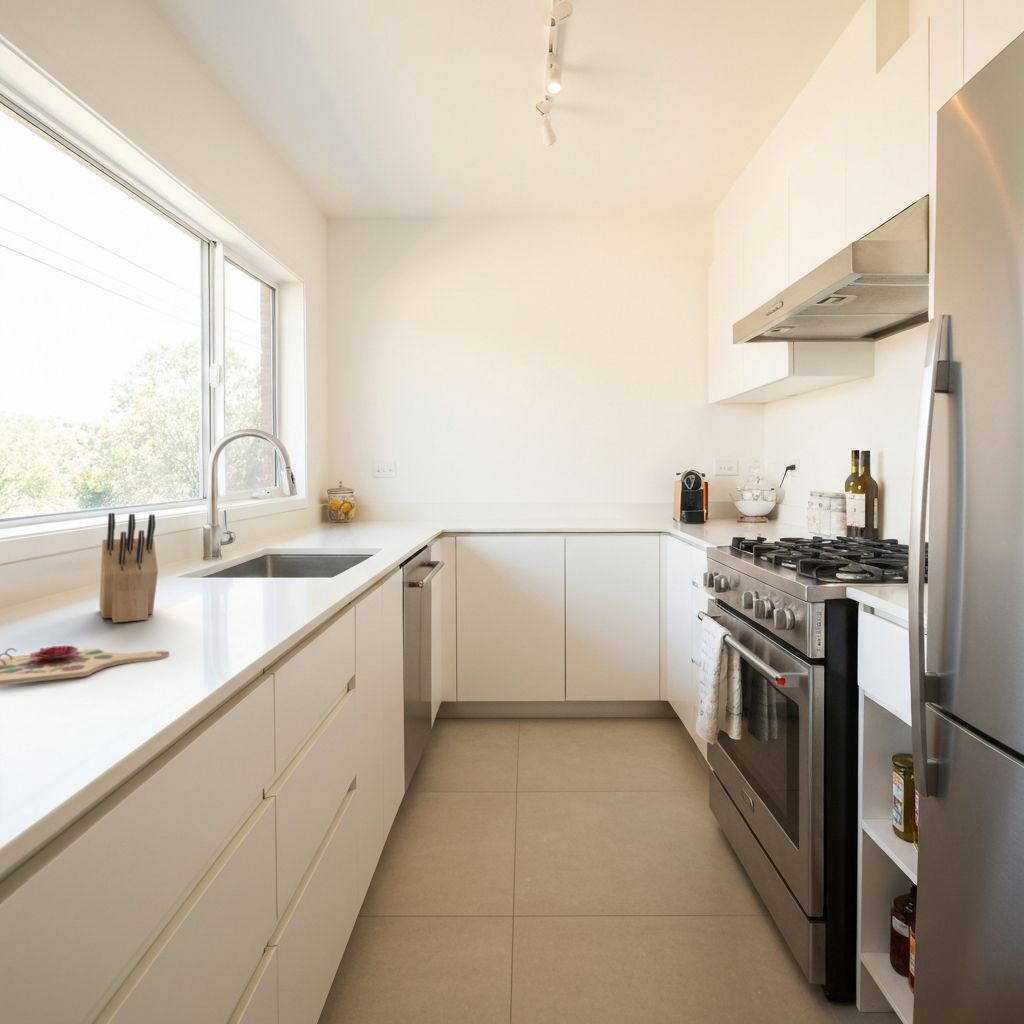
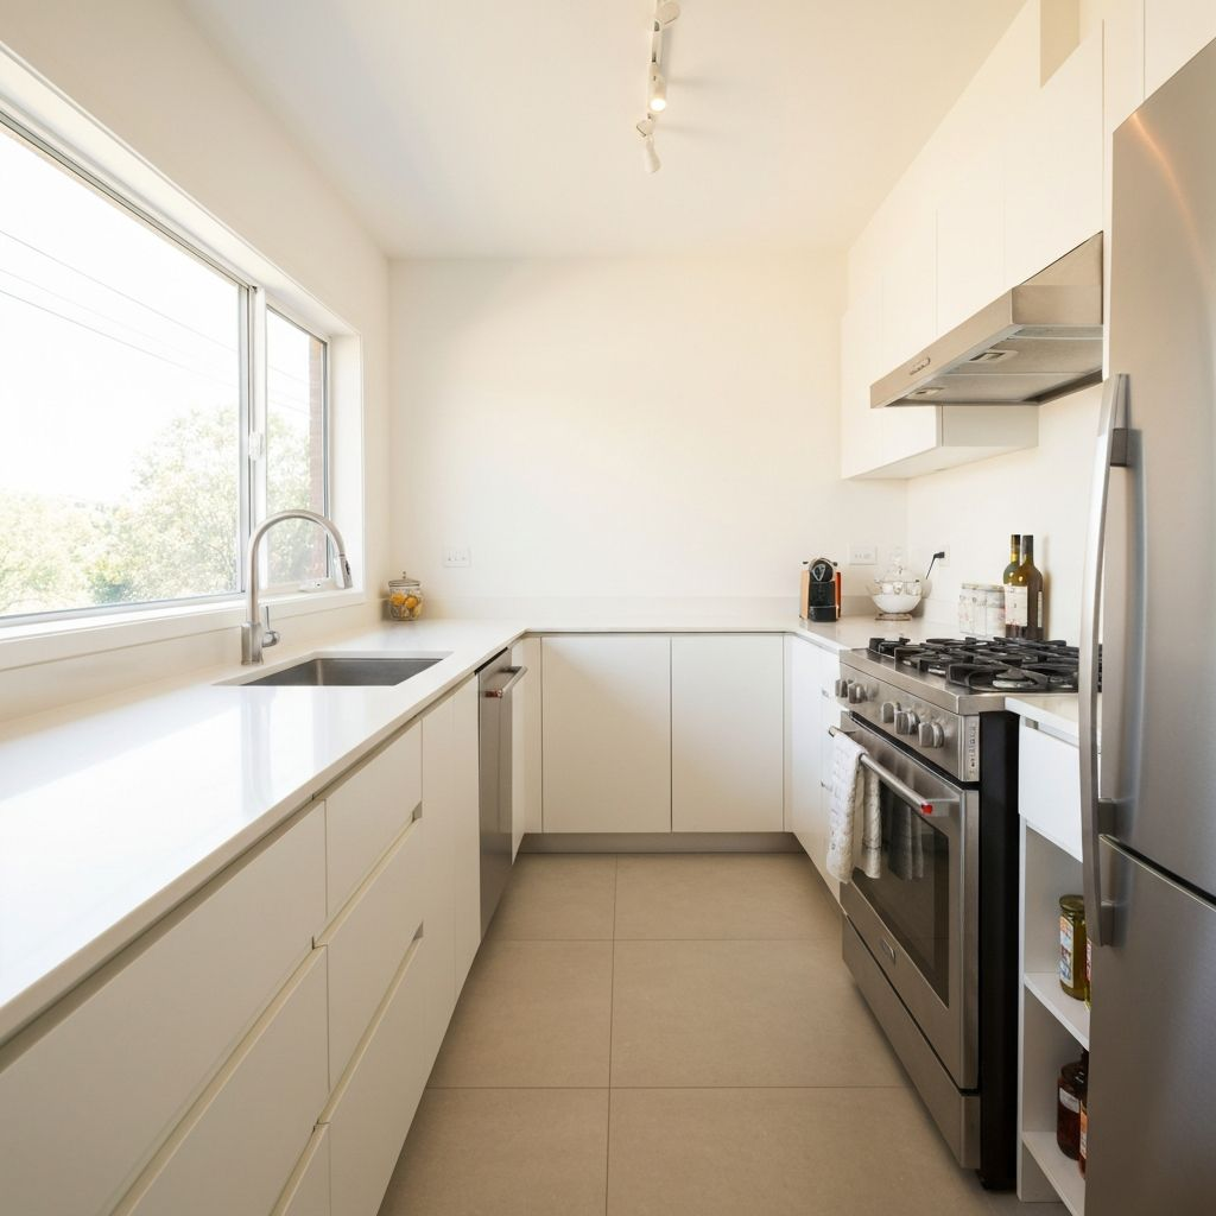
- cutting board (84, 655)
- knife block (127, 564)
